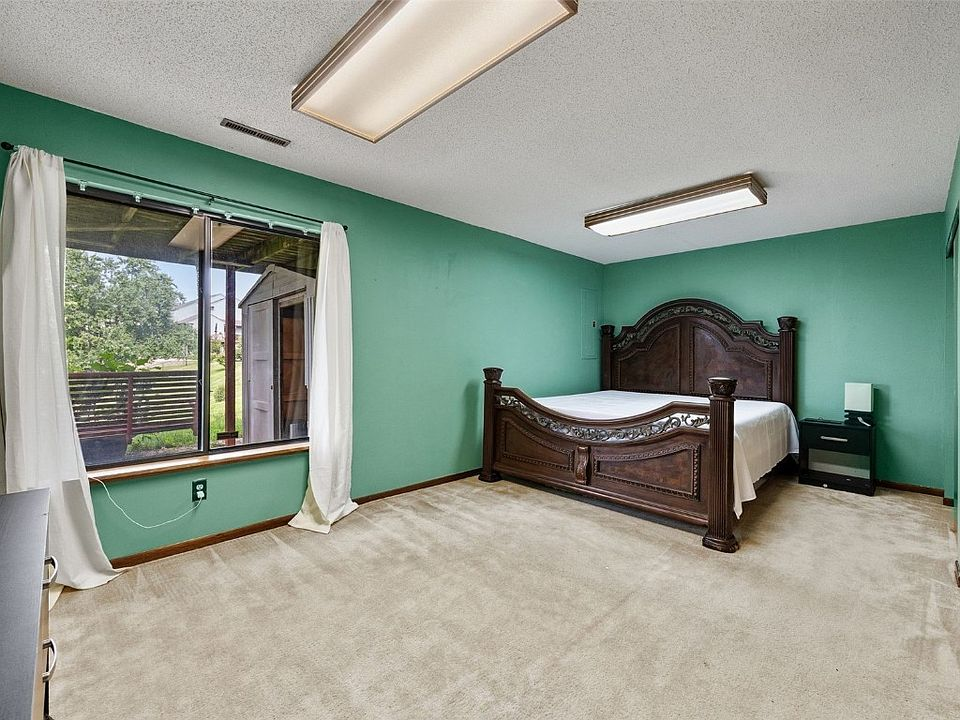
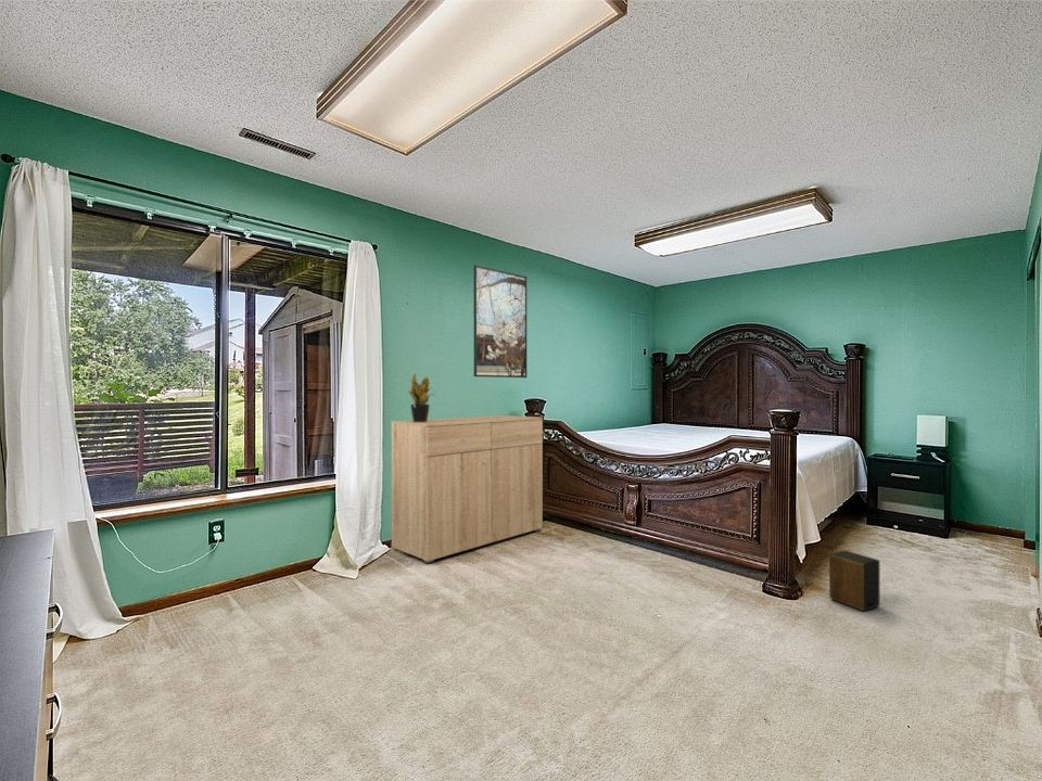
+ dresser (472, 479)
+ speaker (854, 579)
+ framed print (501, 323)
+ potted plant (420, 396)
